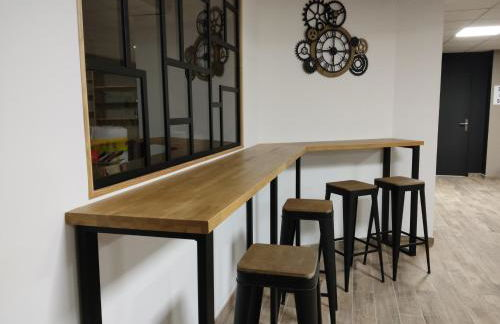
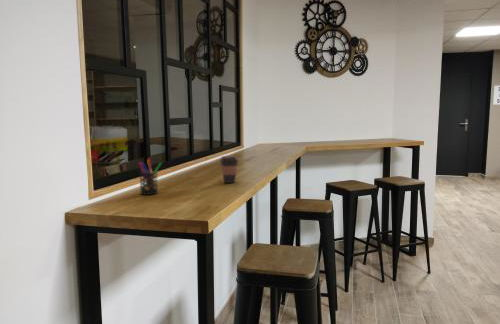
+ coffee cup (229, 169)
+ pen holder (150, 175)
